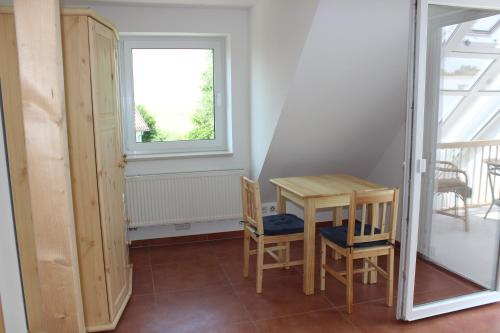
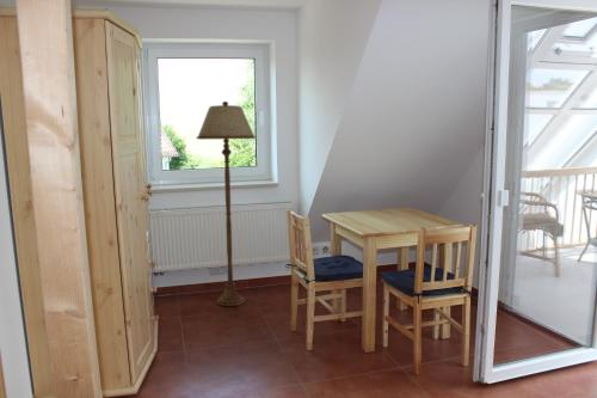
+ floor lamp (228, 203)
